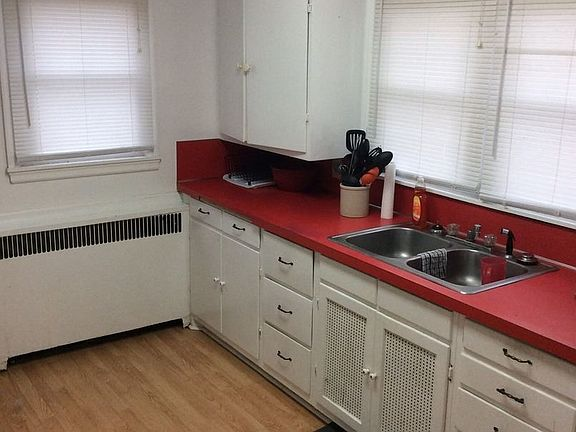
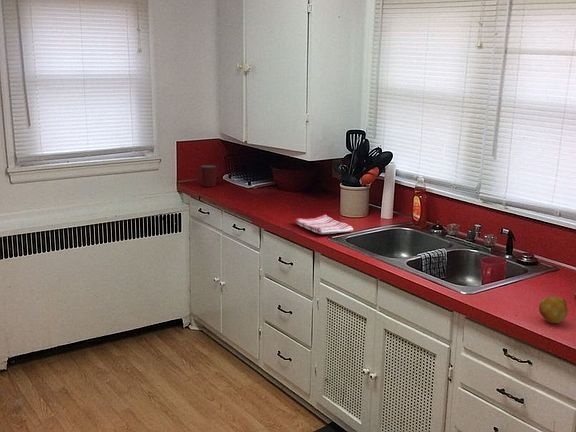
+ mug (206, 176)
+ dish towel (323, 224)
+ fruit (552, 309)
